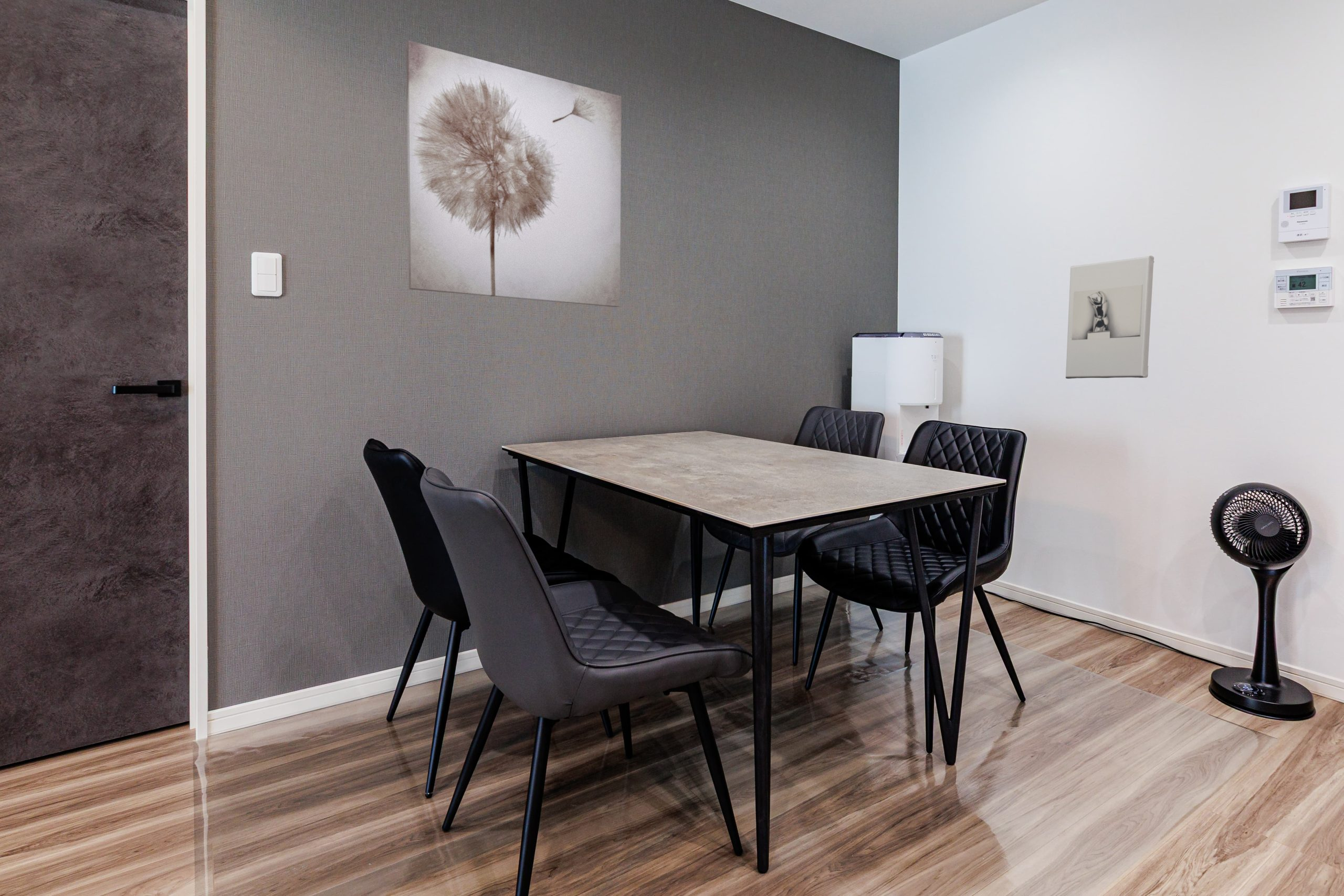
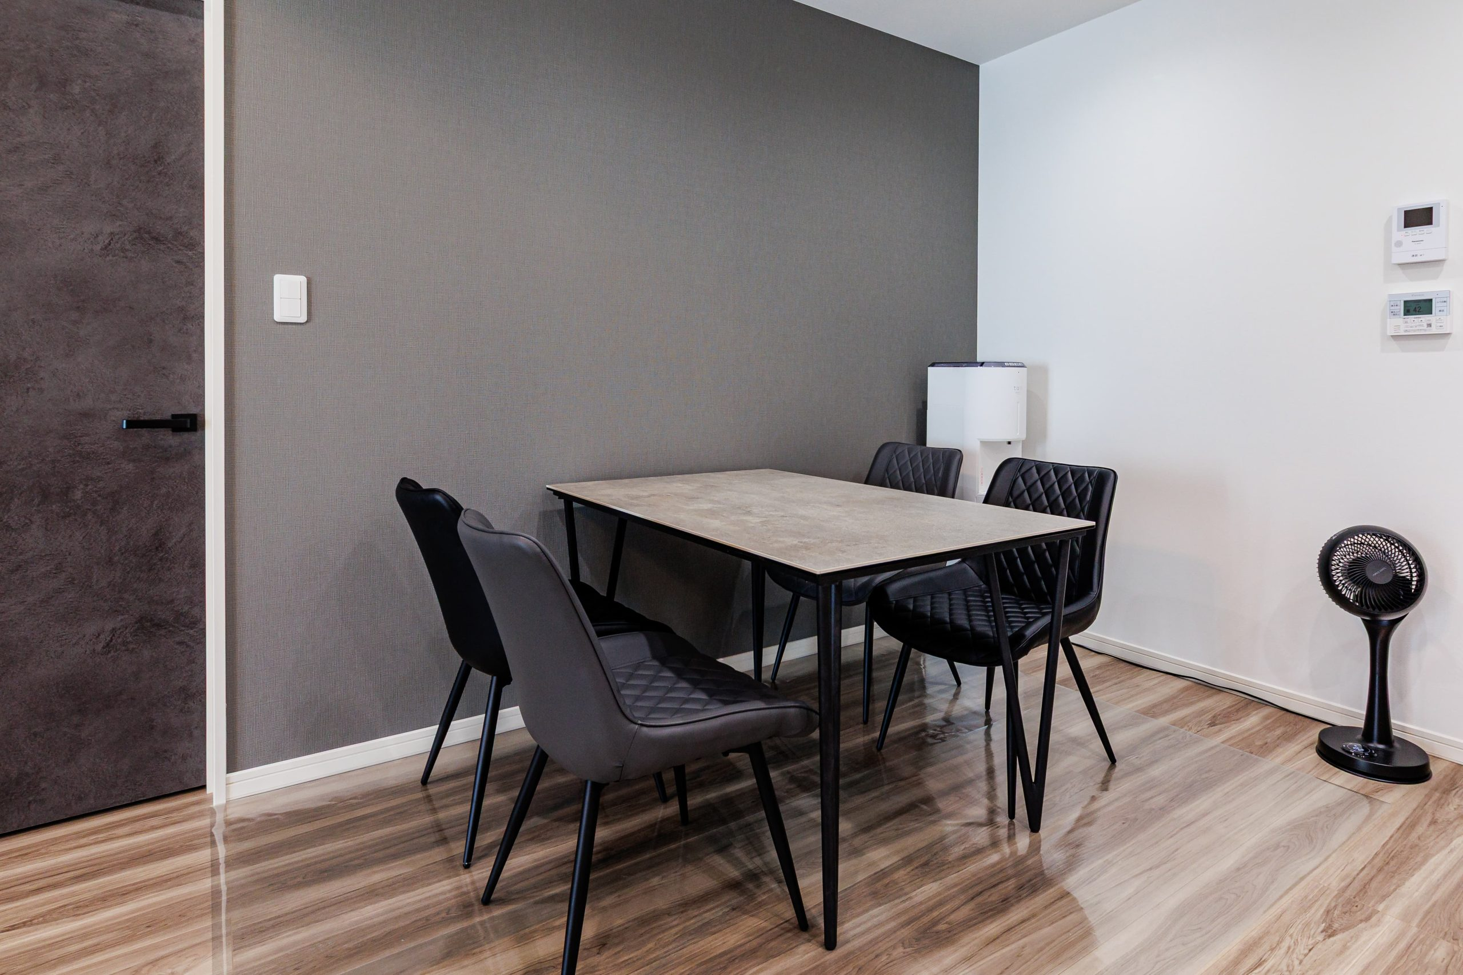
- wall sculpture (1108, 320)
- wall art (522, 186)
